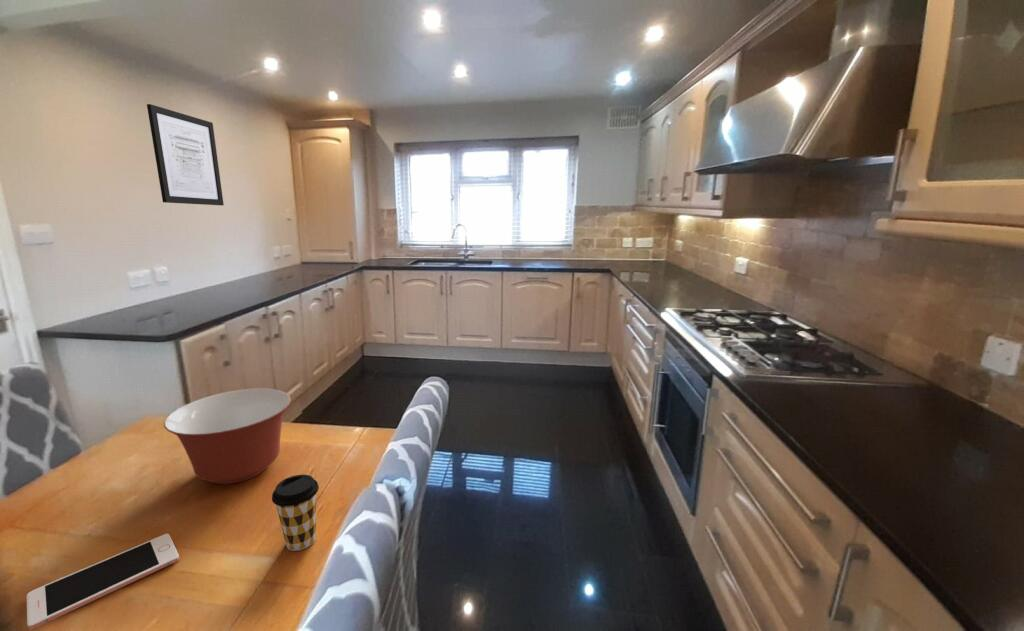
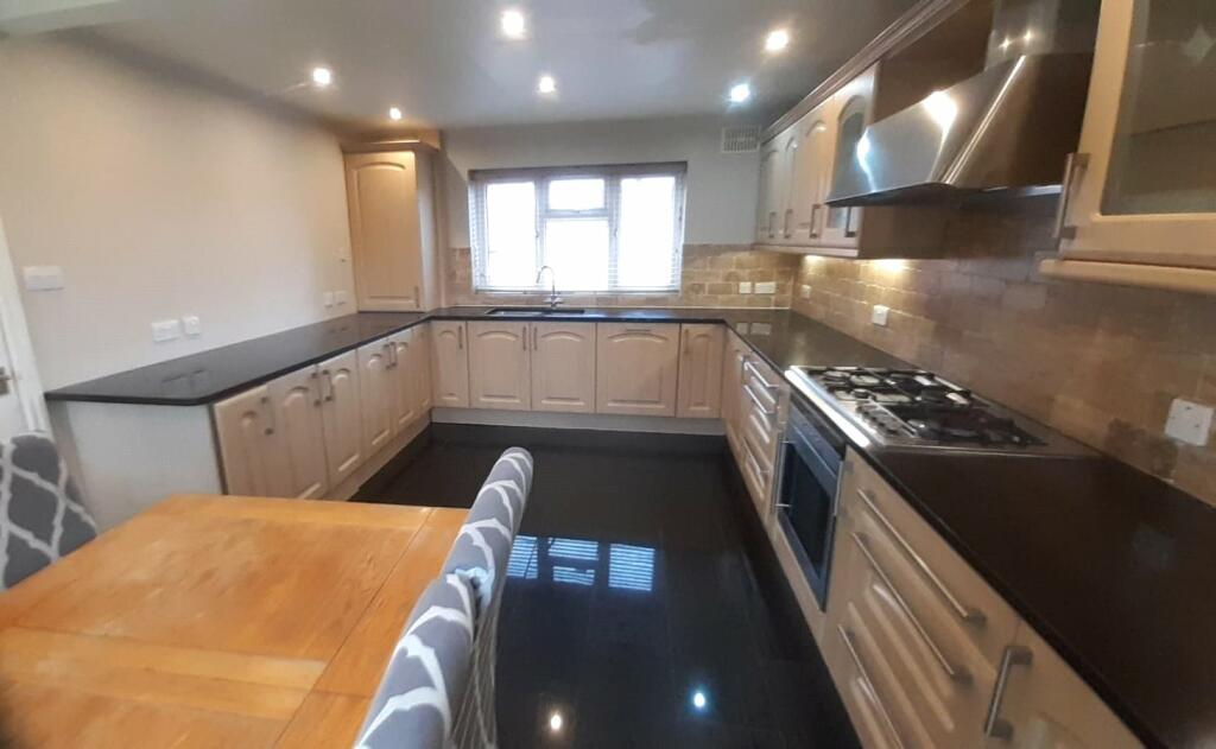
- wall art (189, 160)
- coffee cup (298, 513)
- mixing bowl (236, 439)
- cell phone (107, 575)
